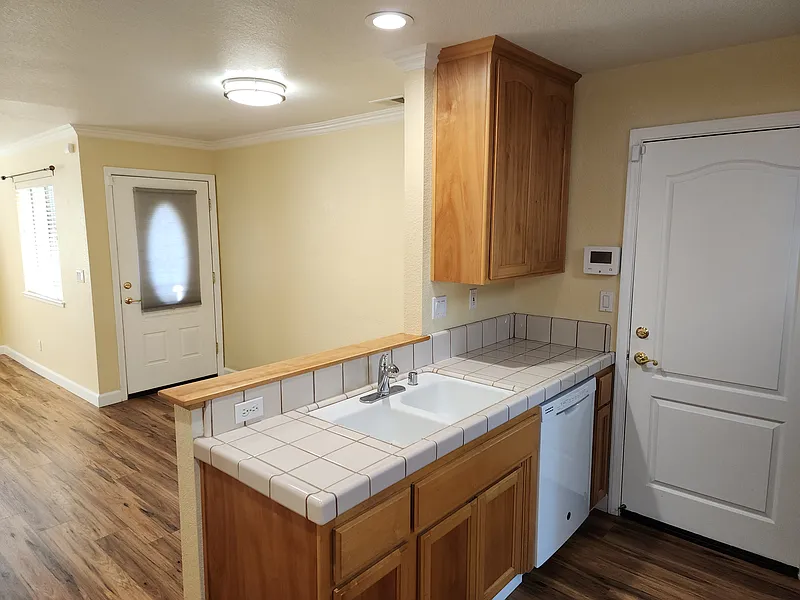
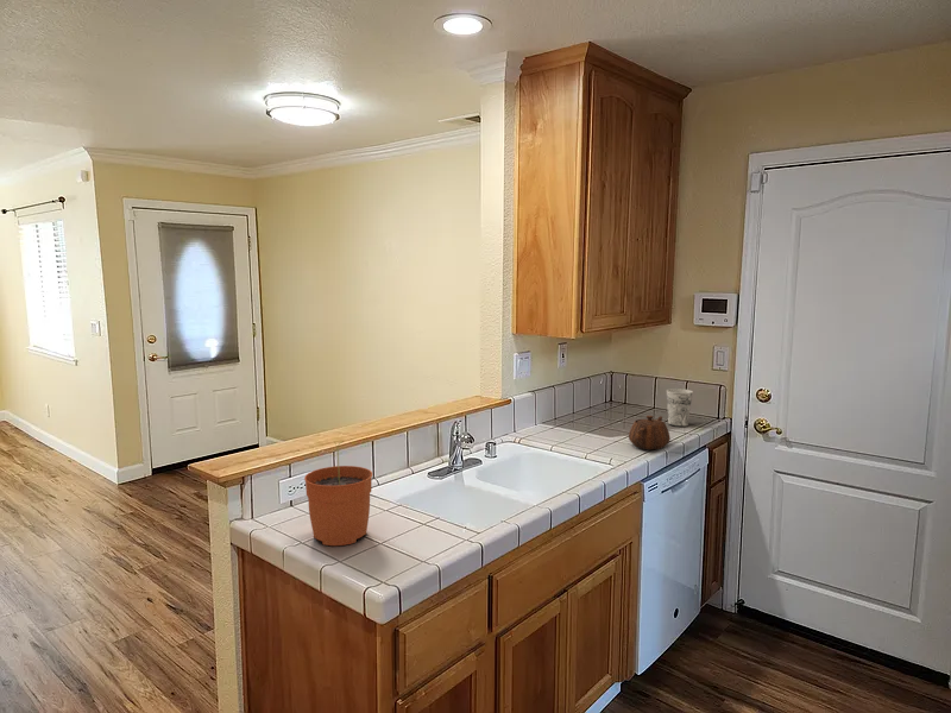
+ teapot (649, 430)
+ cup (679, 408)
+ plant pot (339, 490)
